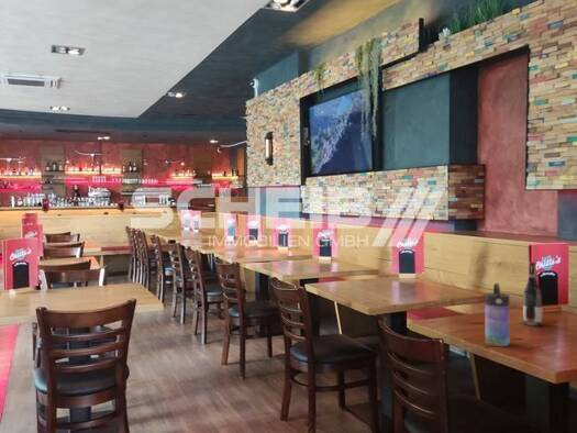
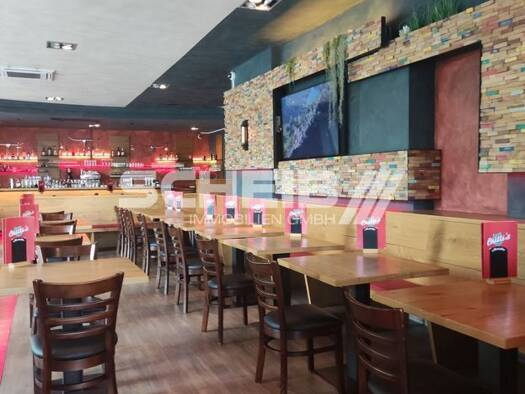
- wine bottle (532, 292)
- water bottle (497, 313)
